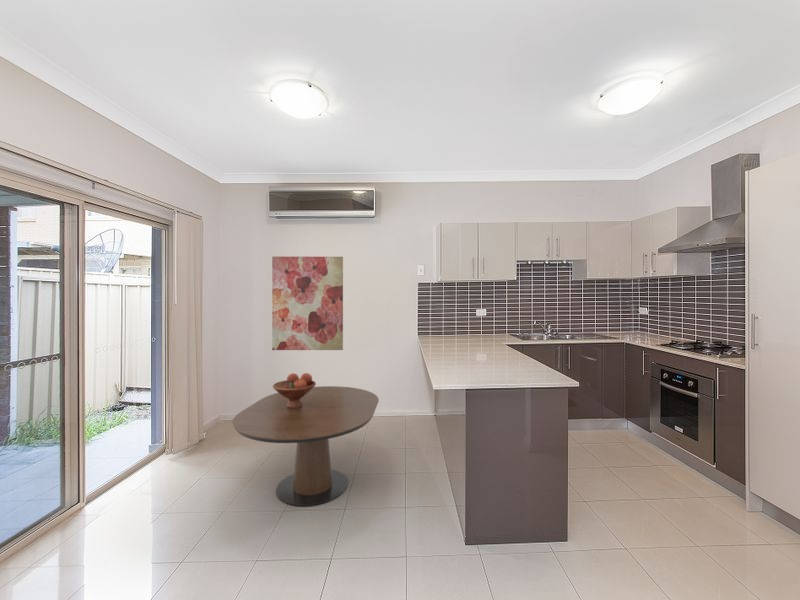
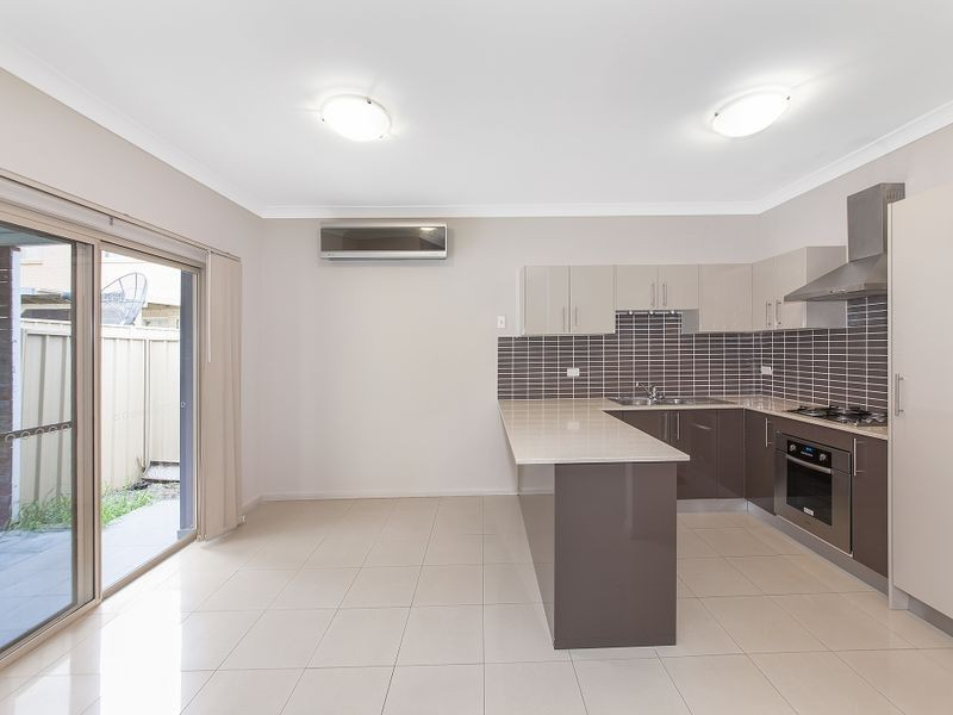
- wall art (307, 303)
- fruit bowl (294, 390)
- dining table (302, 445)
